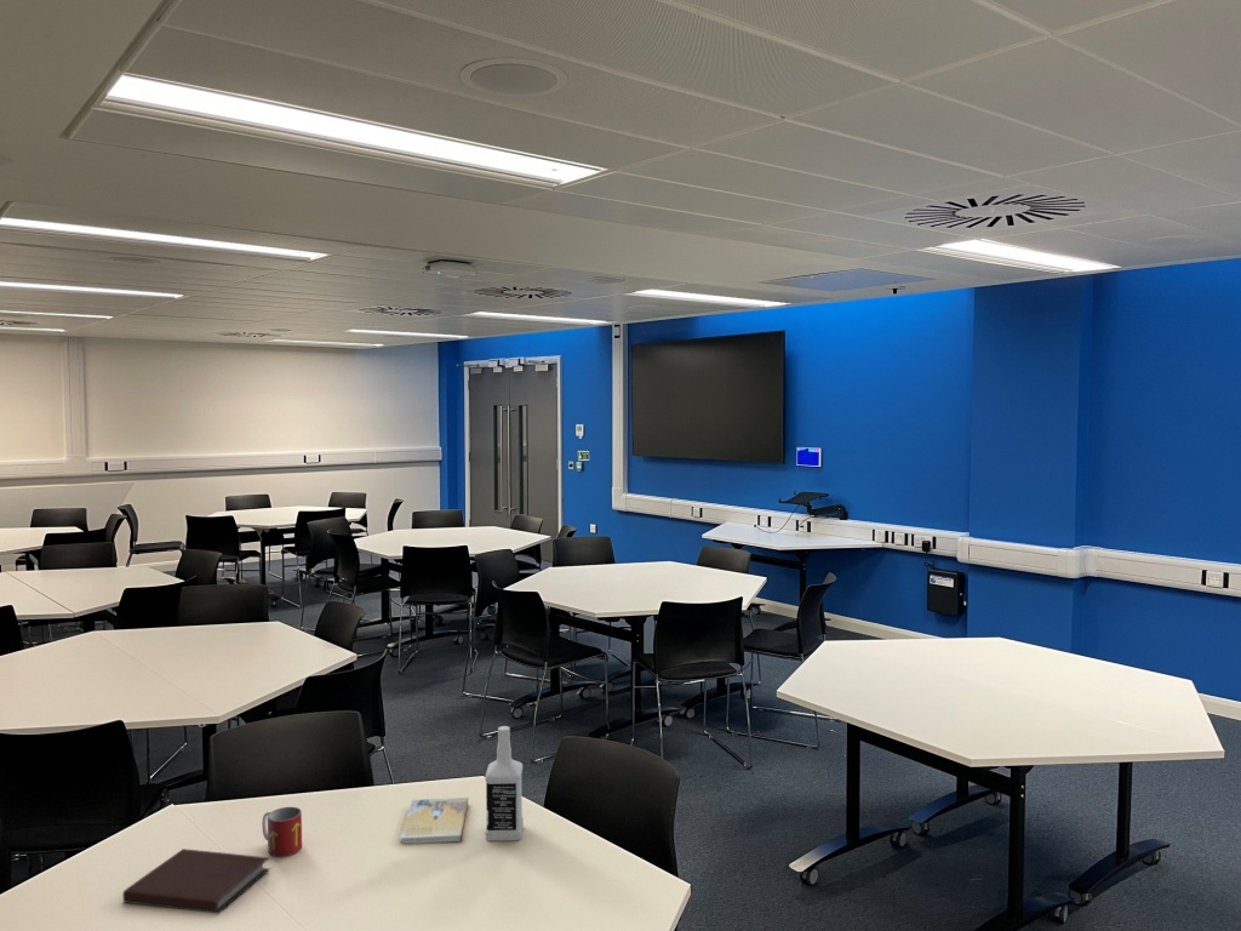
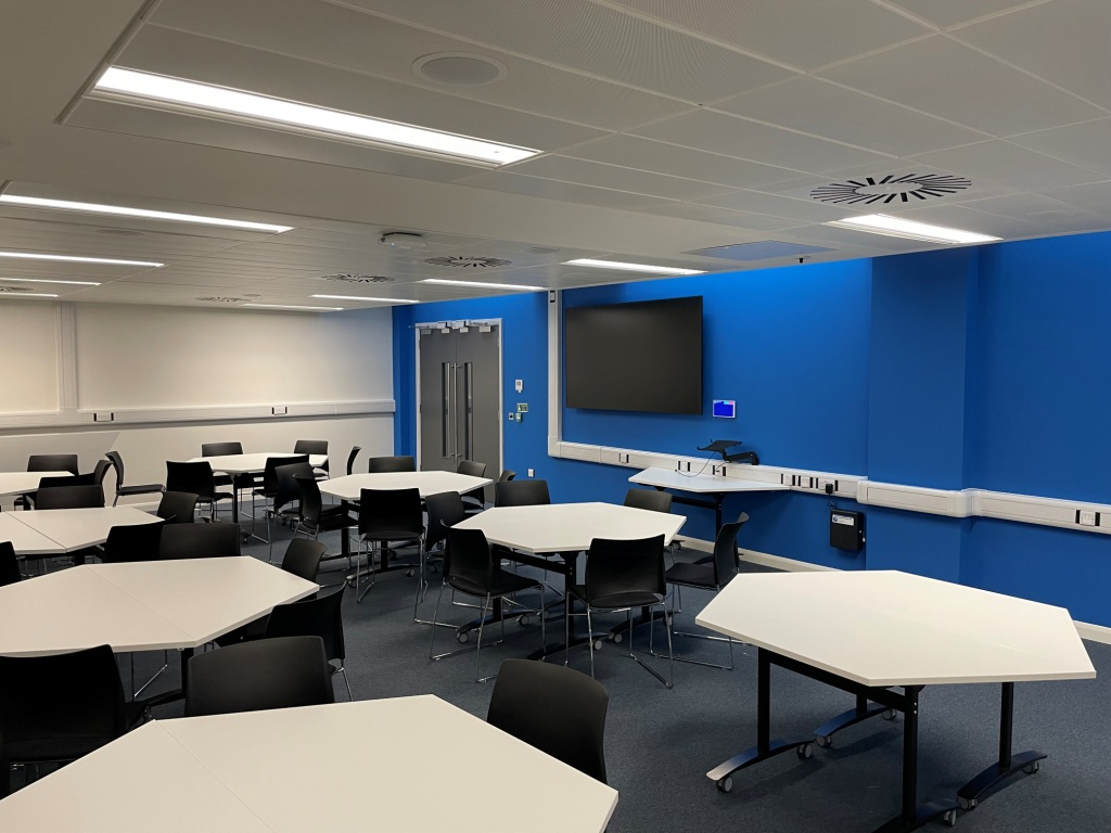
- book (435, 819)
- mug (280, 829)
- notebook (199, 879)
- vodka (504, 779)
